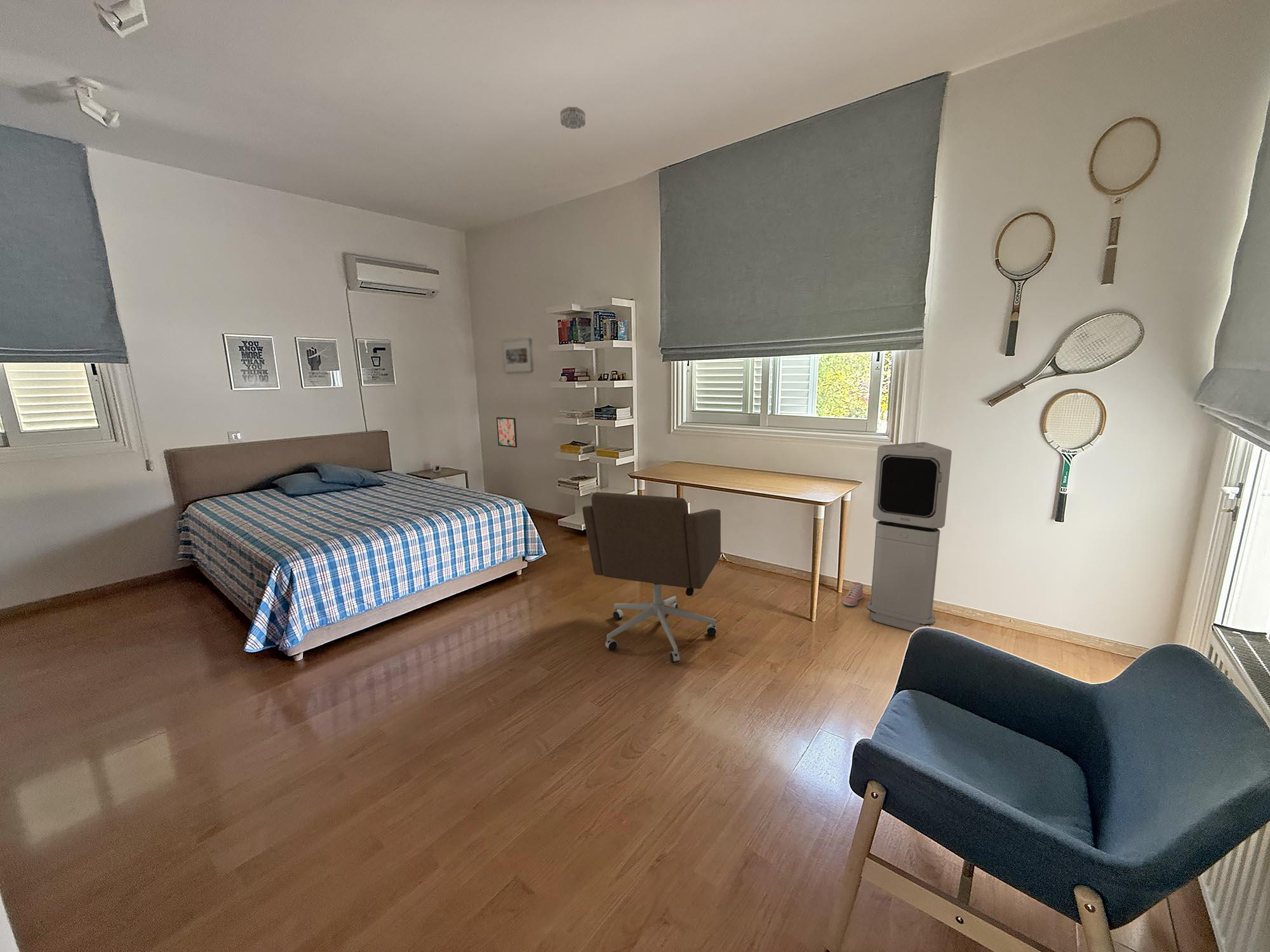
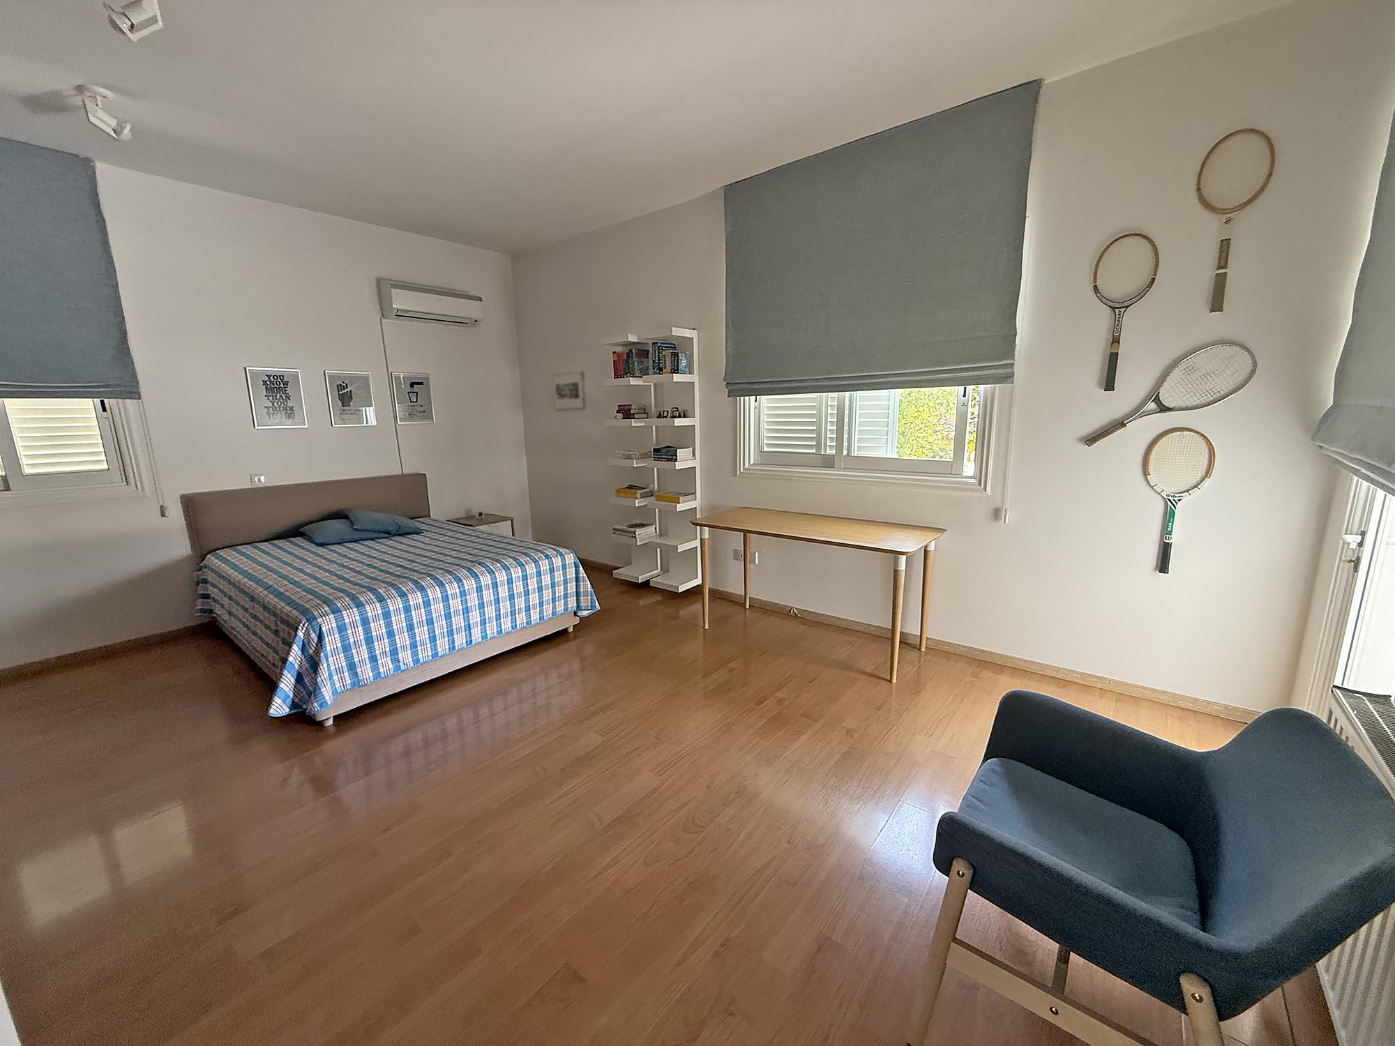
- sneaker (853, 592)
- wall art (506, 432)
- air purifier (910, 534)
- office chair (657, 560)
- smoke detector (573, 117)
